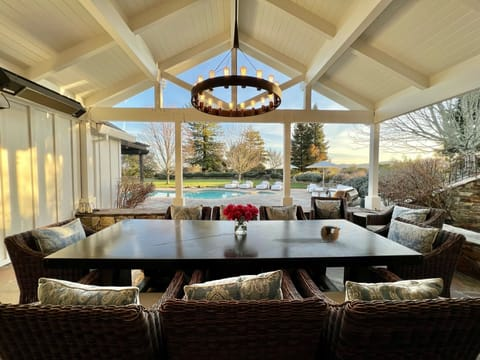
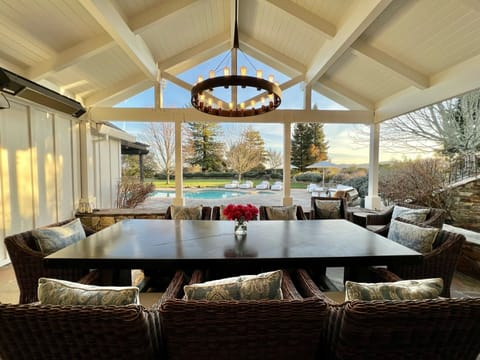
- teapot (331, 233)
